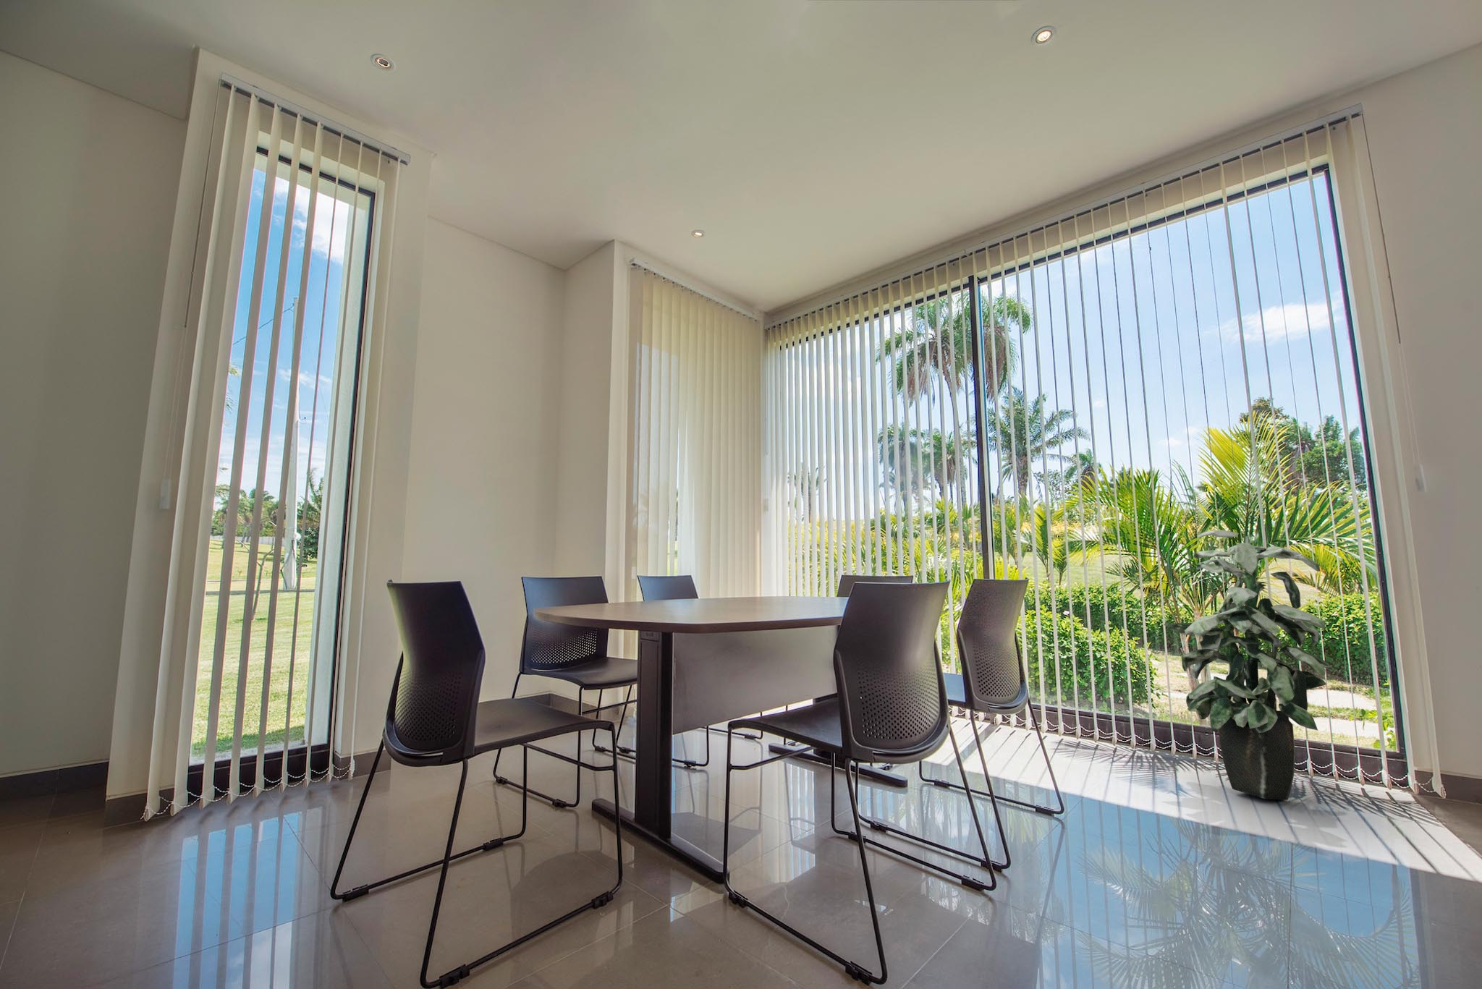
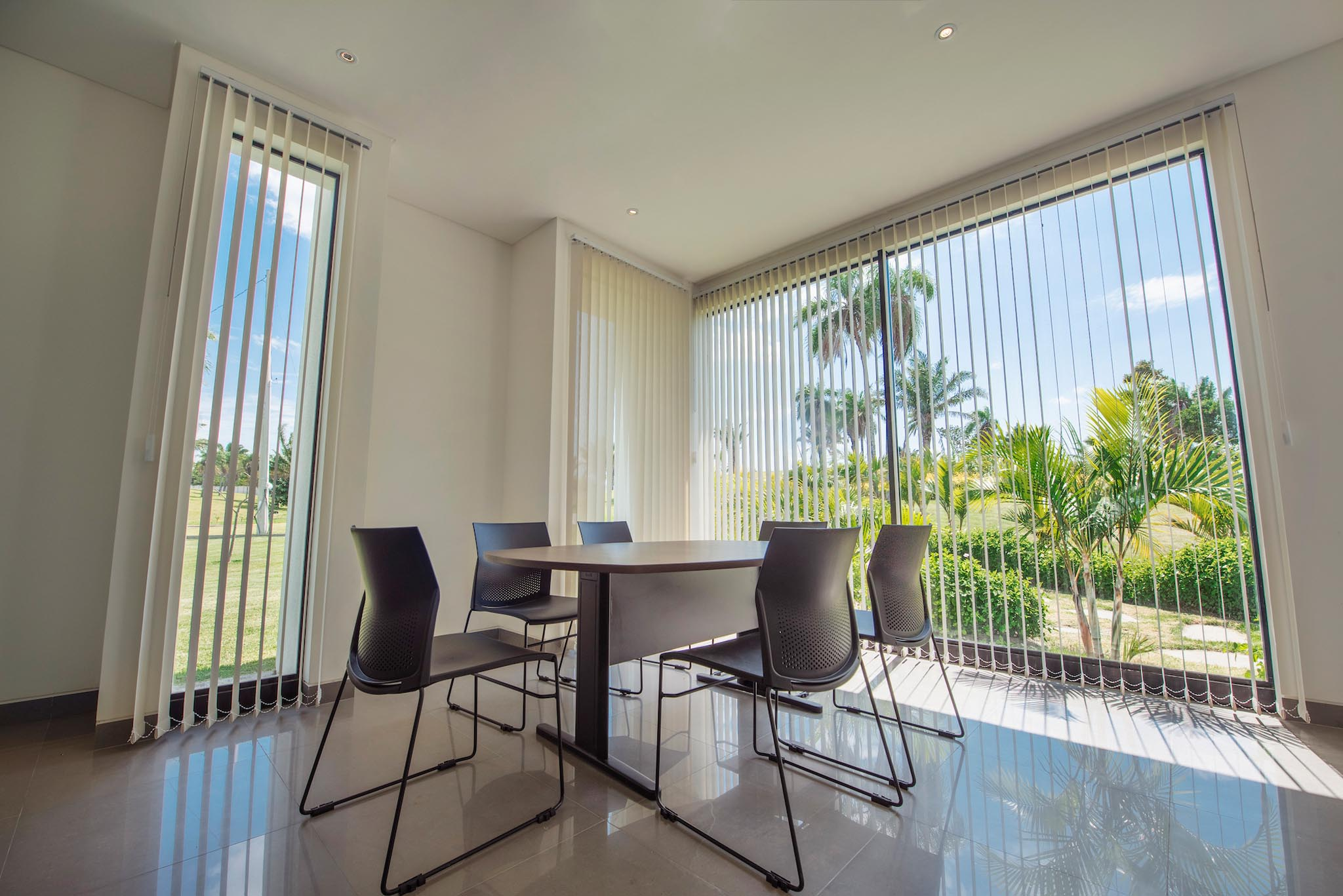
- indoor plant (1244, 658)
